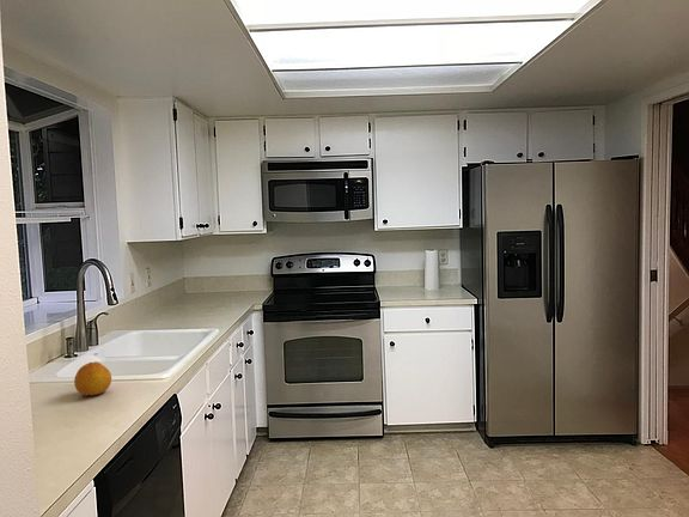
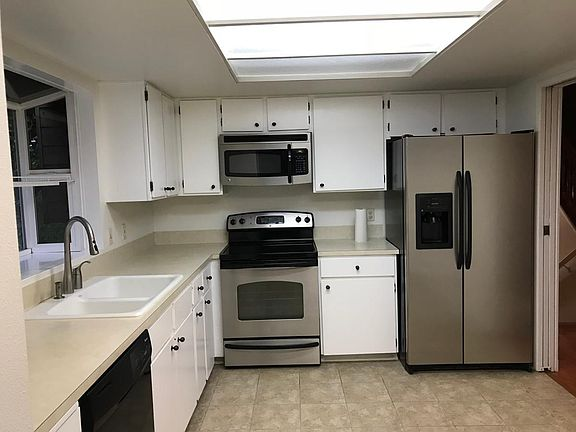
- fruit (92, 377)
